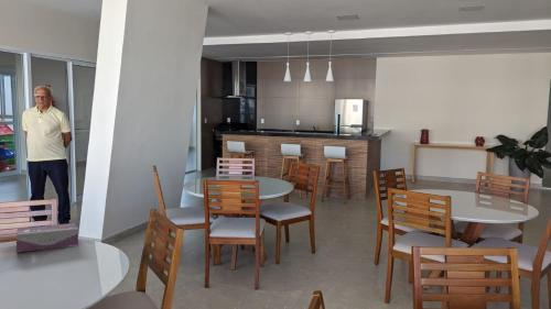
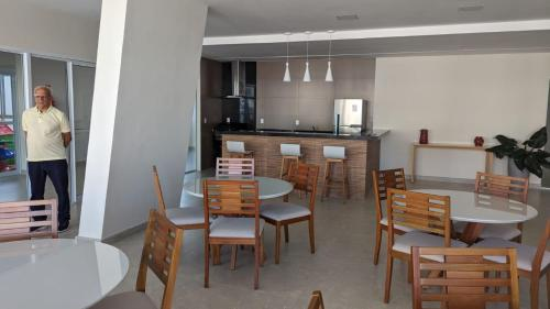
- tissue box (47, 235)
